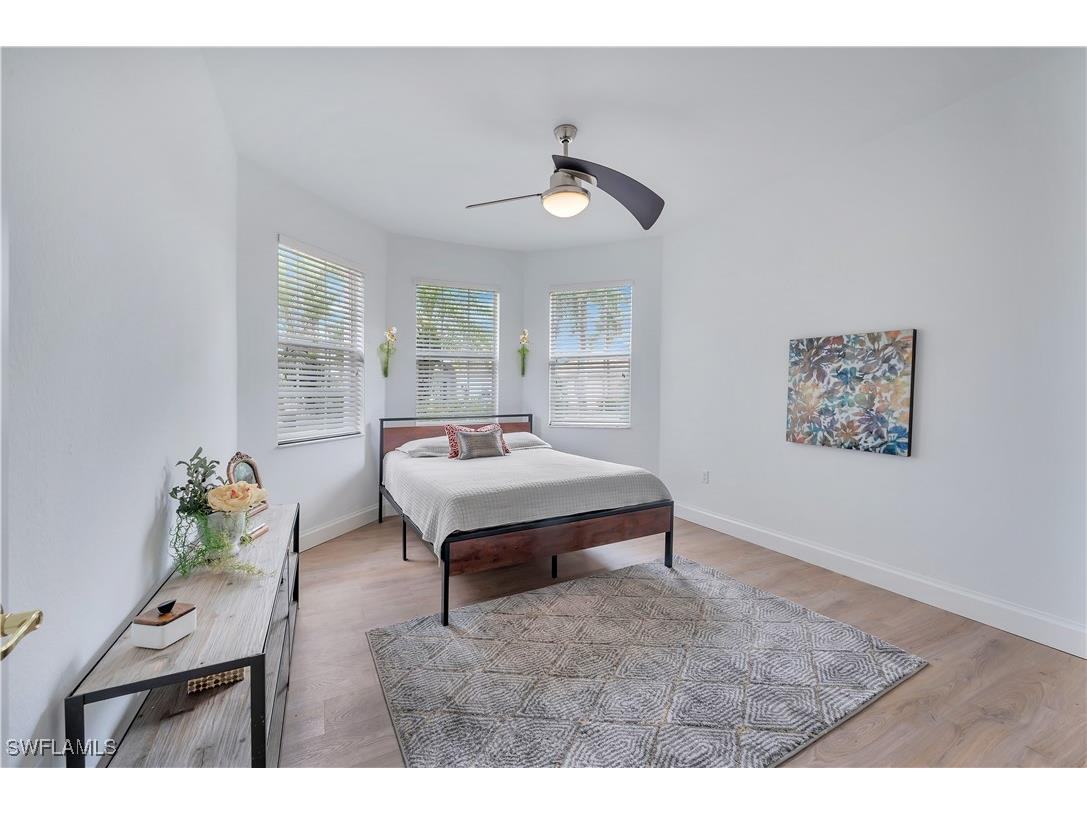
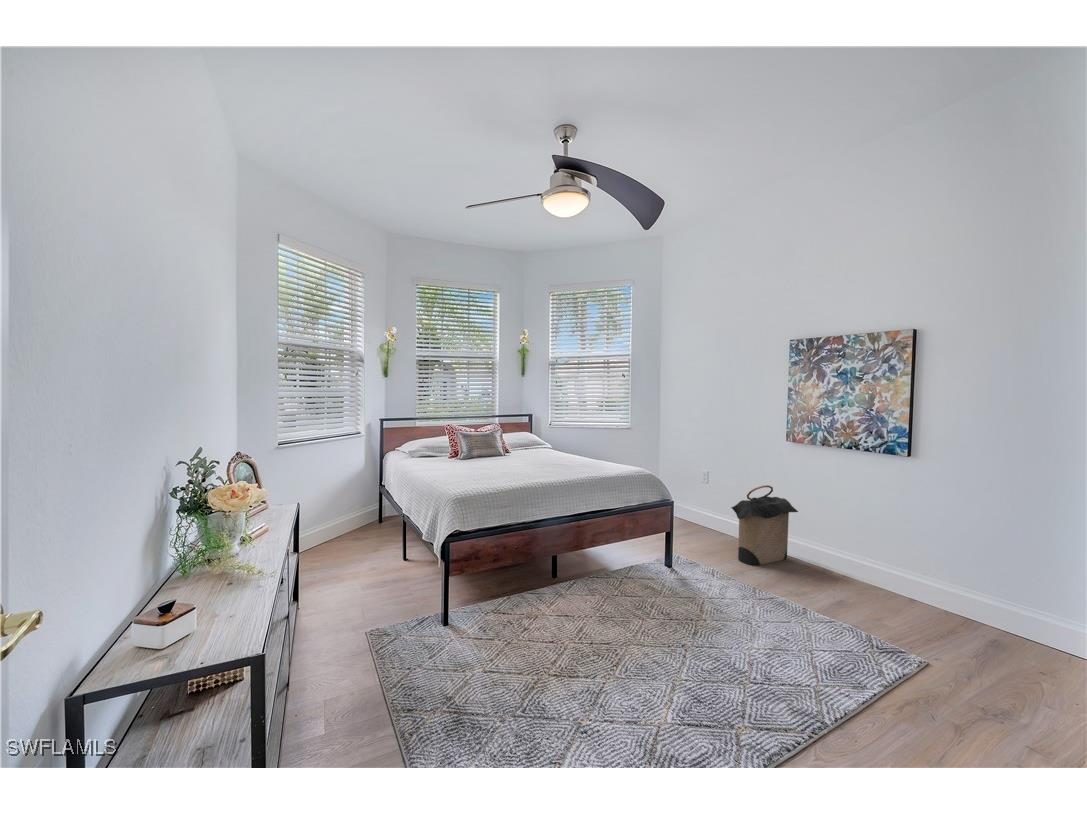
+ laundry hamper (763, 520)
